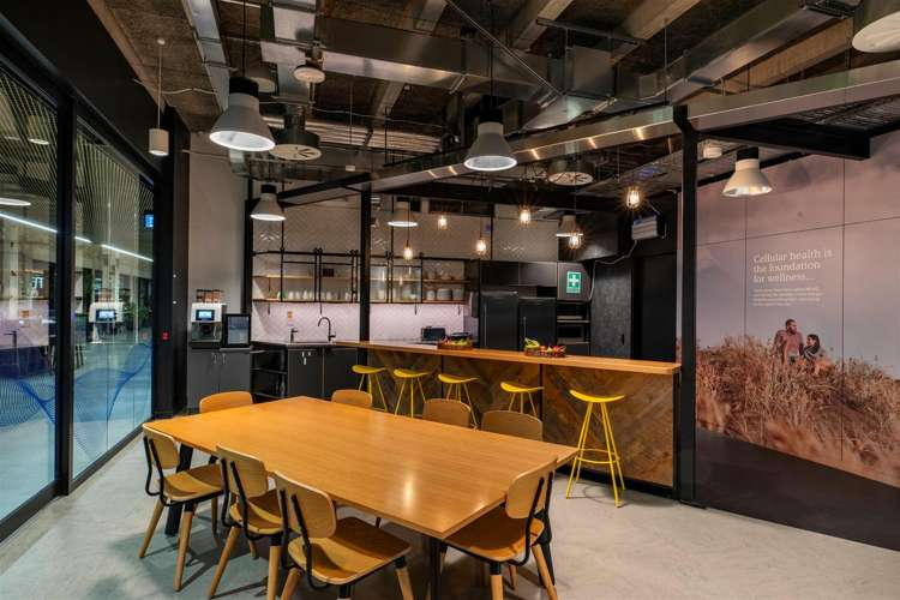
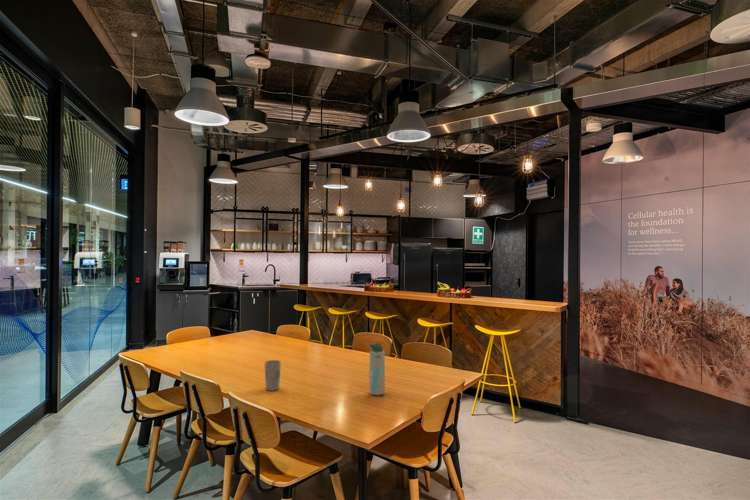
+ water bottle (376, 368)
+ cup (272, 375)
